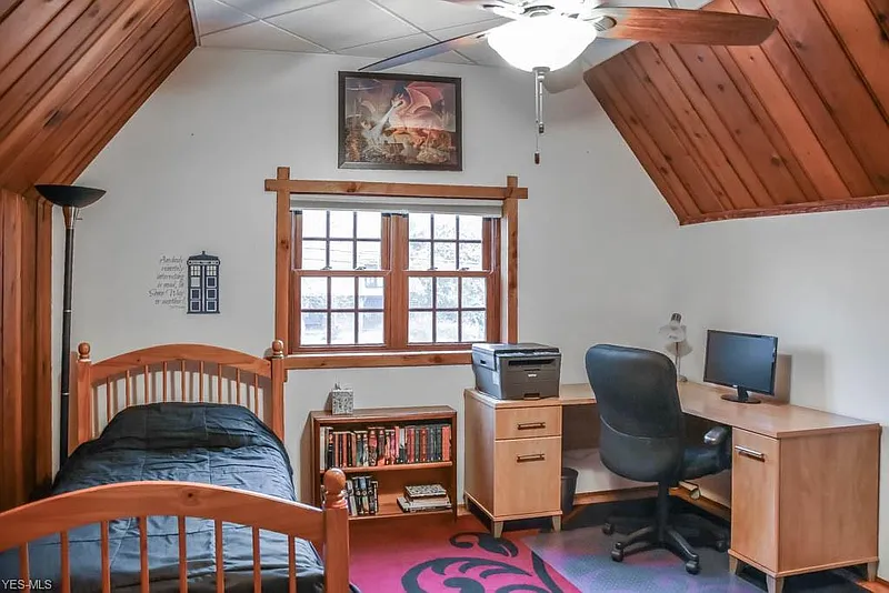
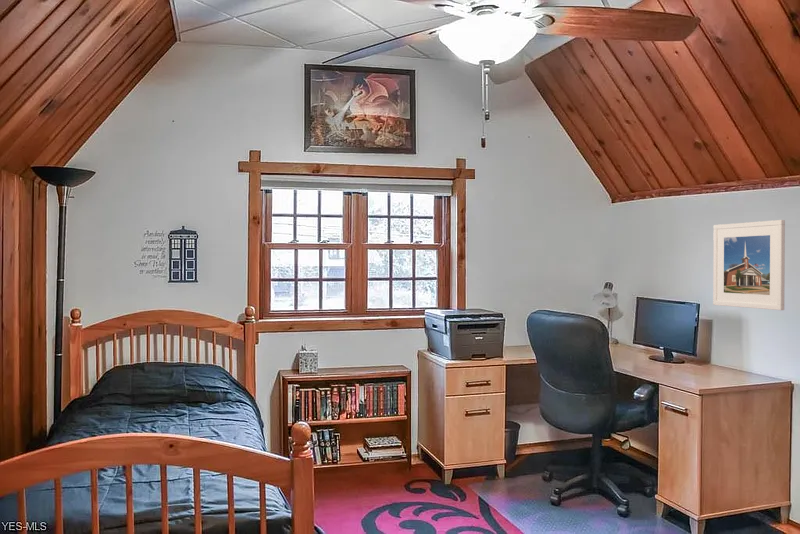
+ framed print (746, 265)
